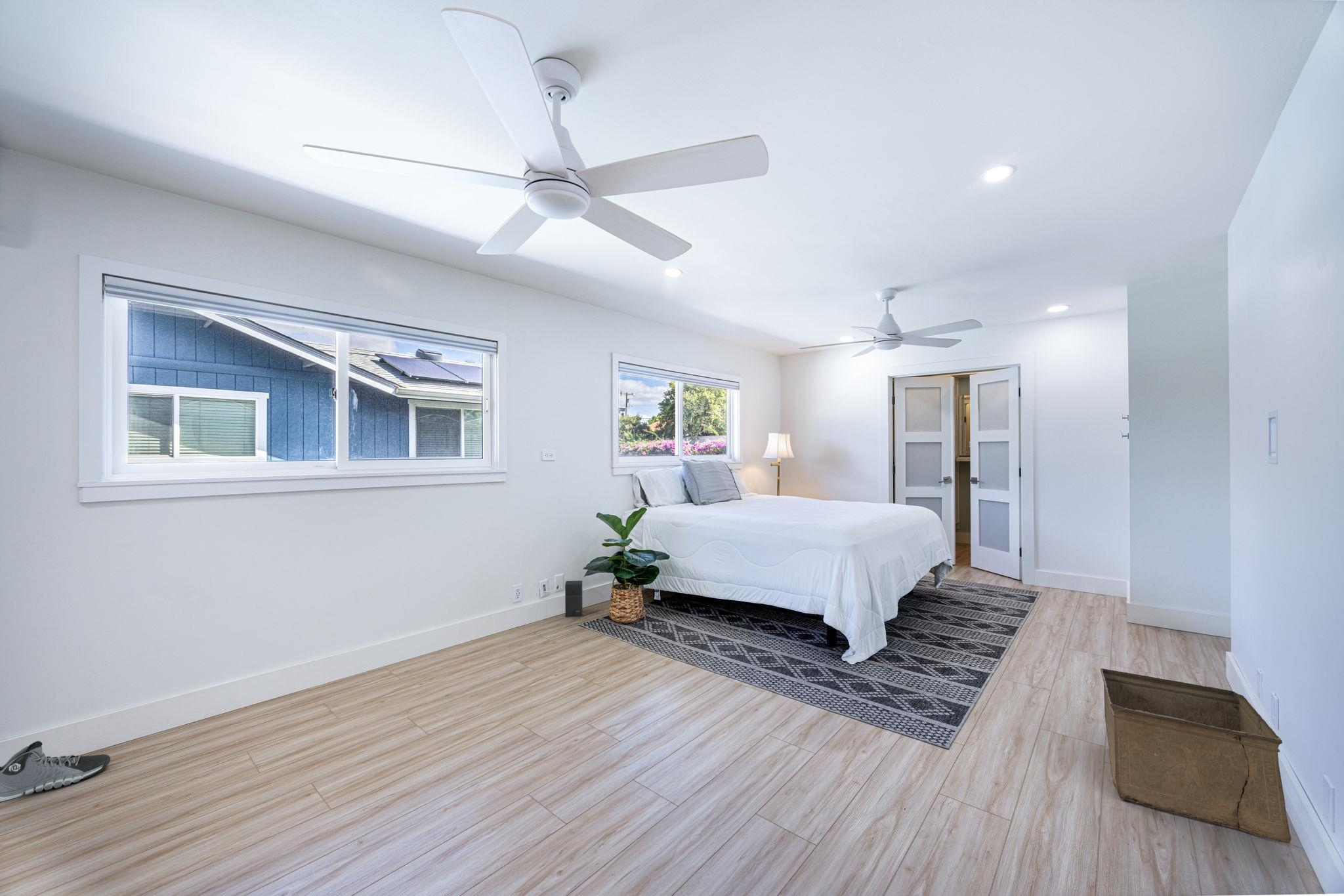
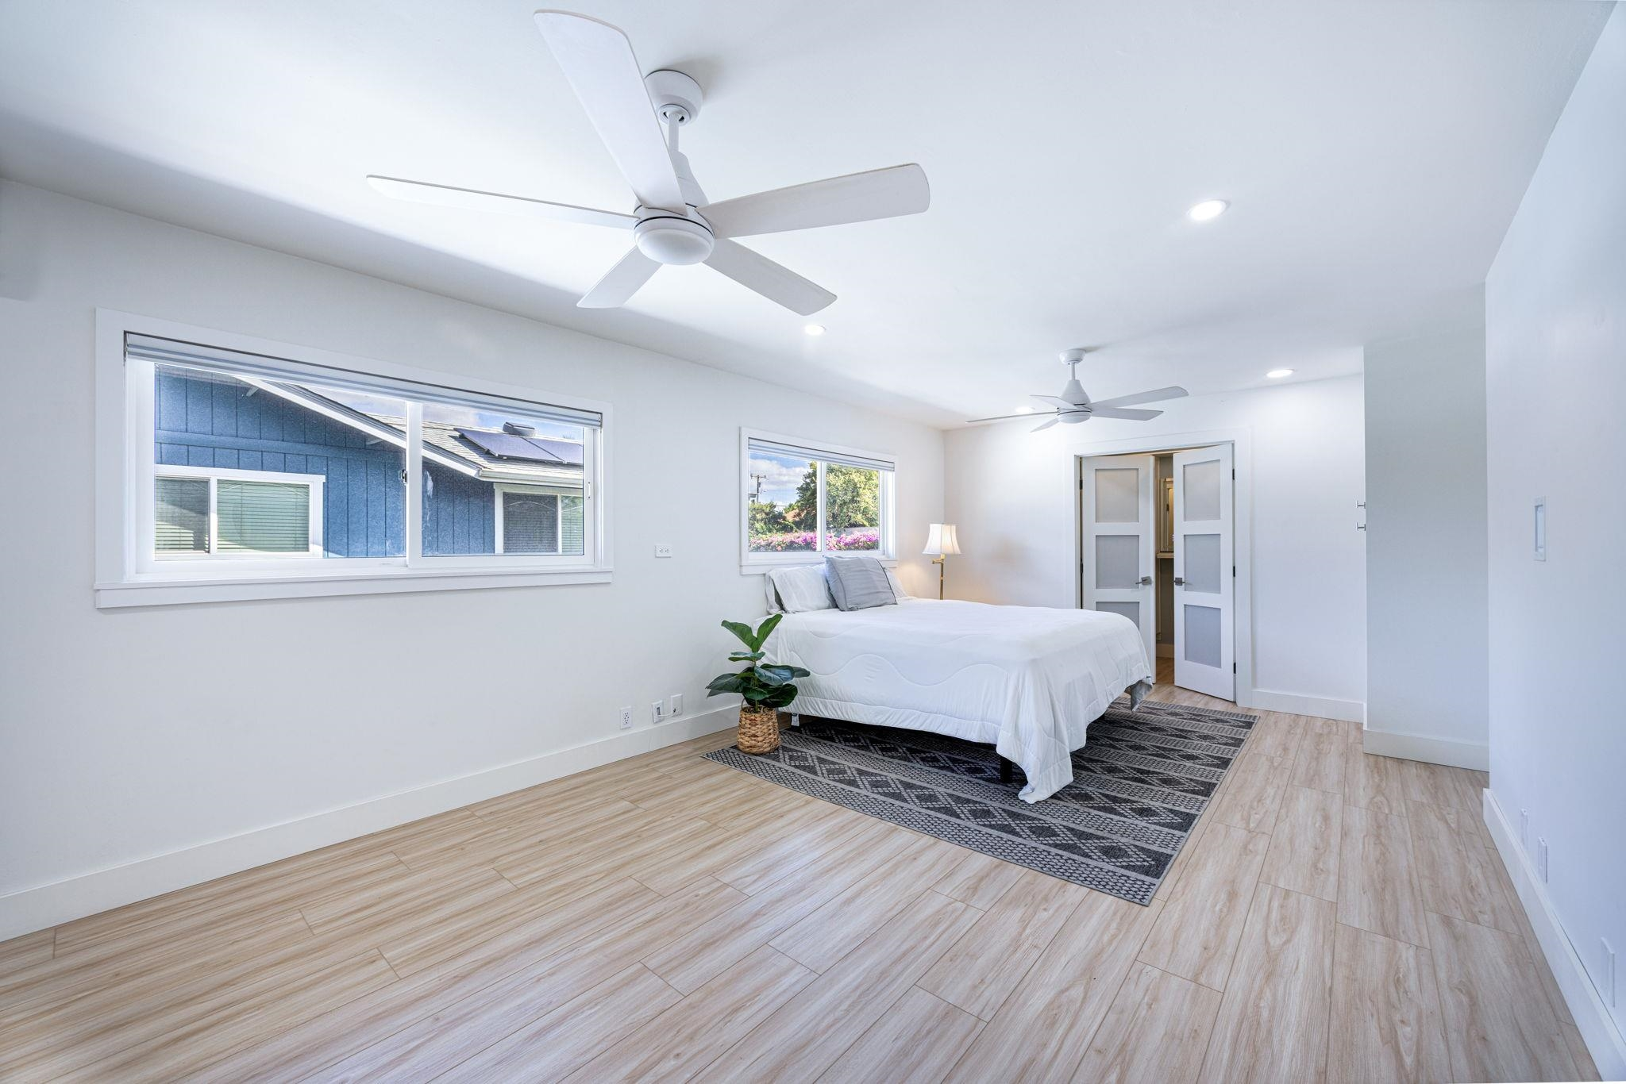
- storage bin (1181, 743)
- speaker (574, 598)
- sneaker (52, 762)
